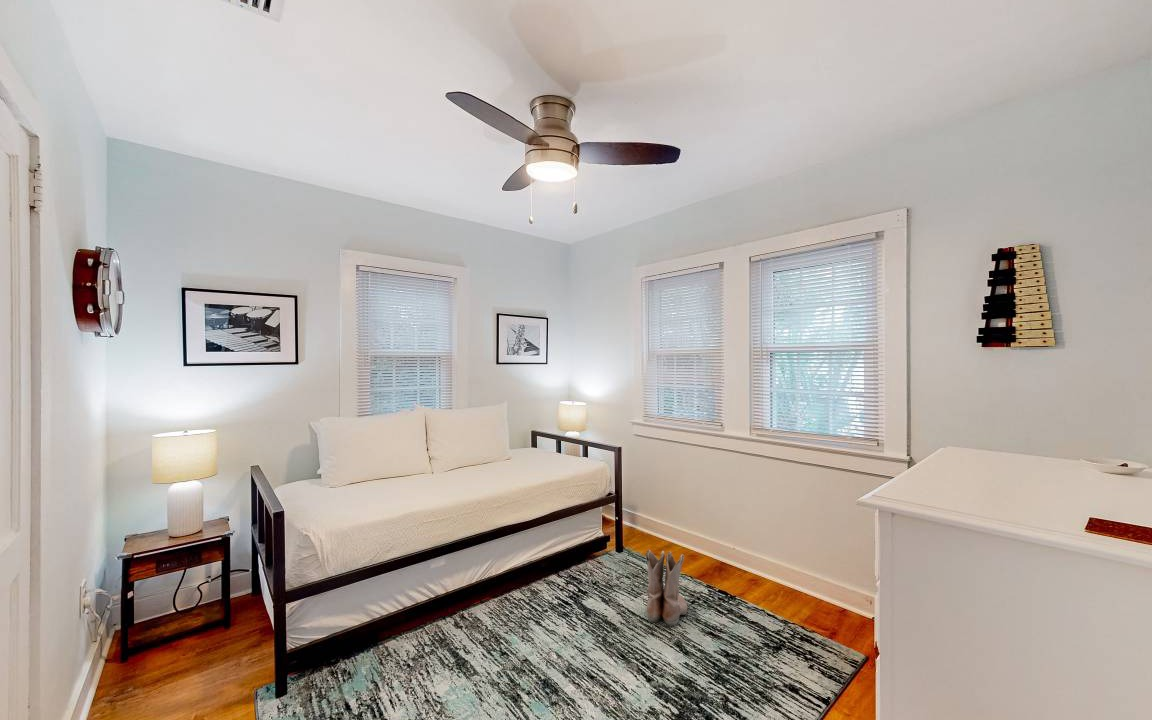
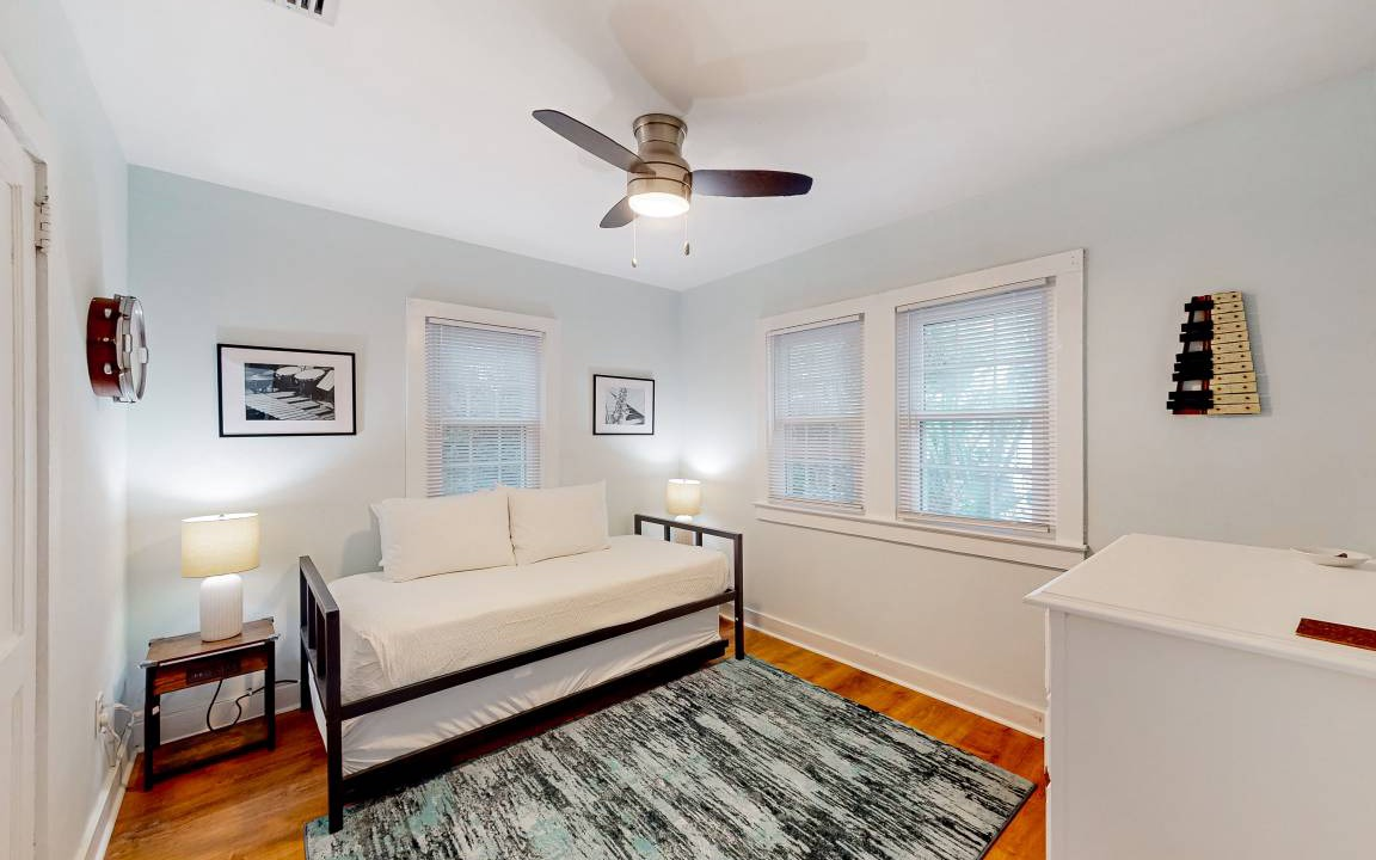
- boots (666, 579)
